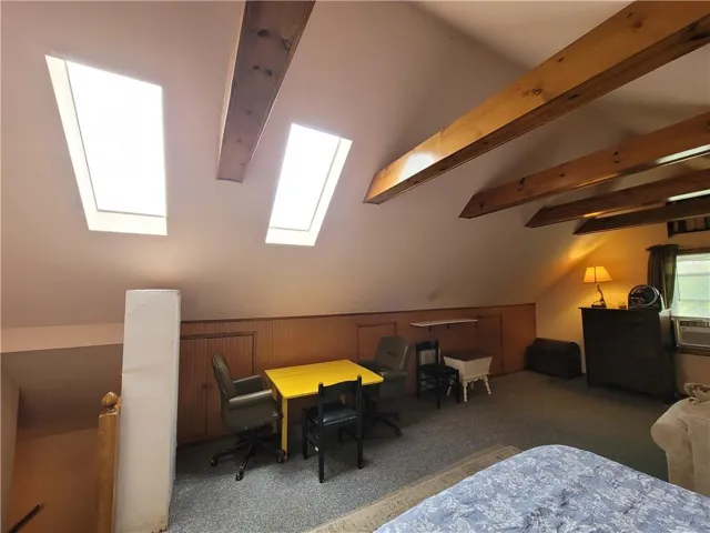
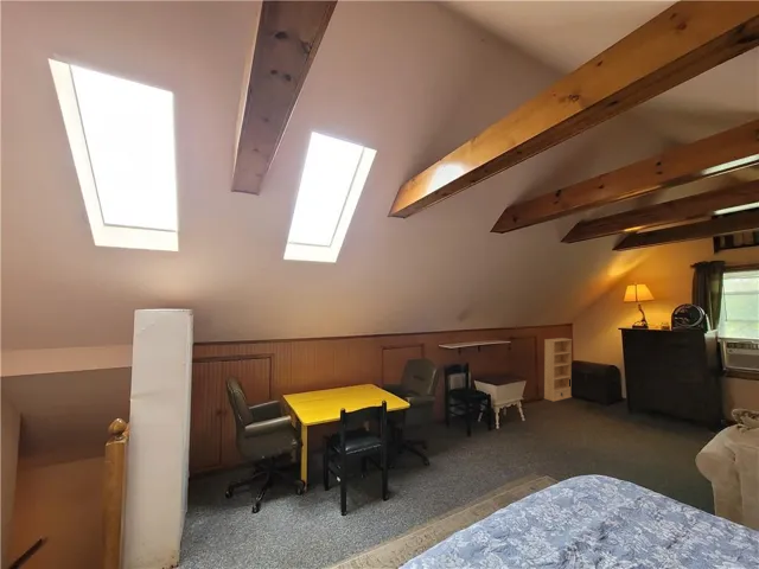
+ shelf (557, 367)
